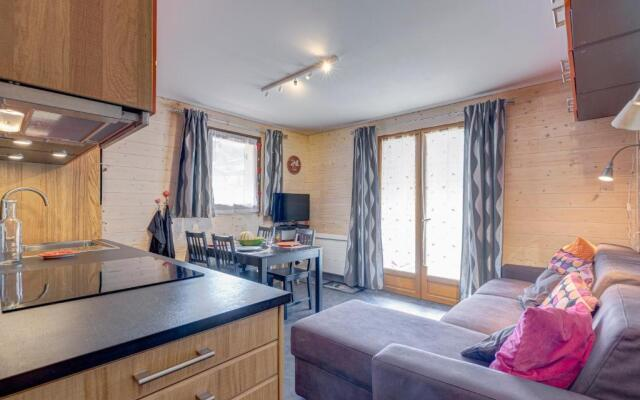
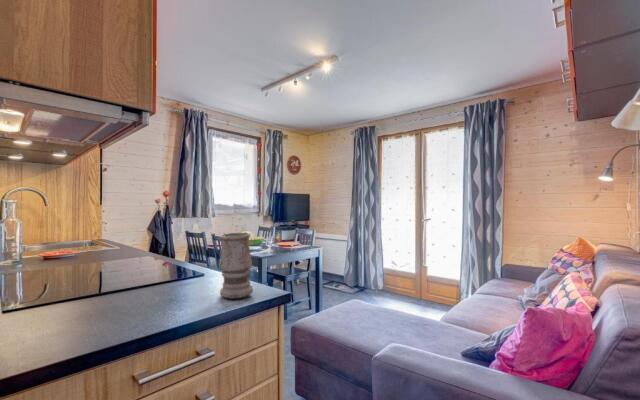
+ vase (236, 264)
